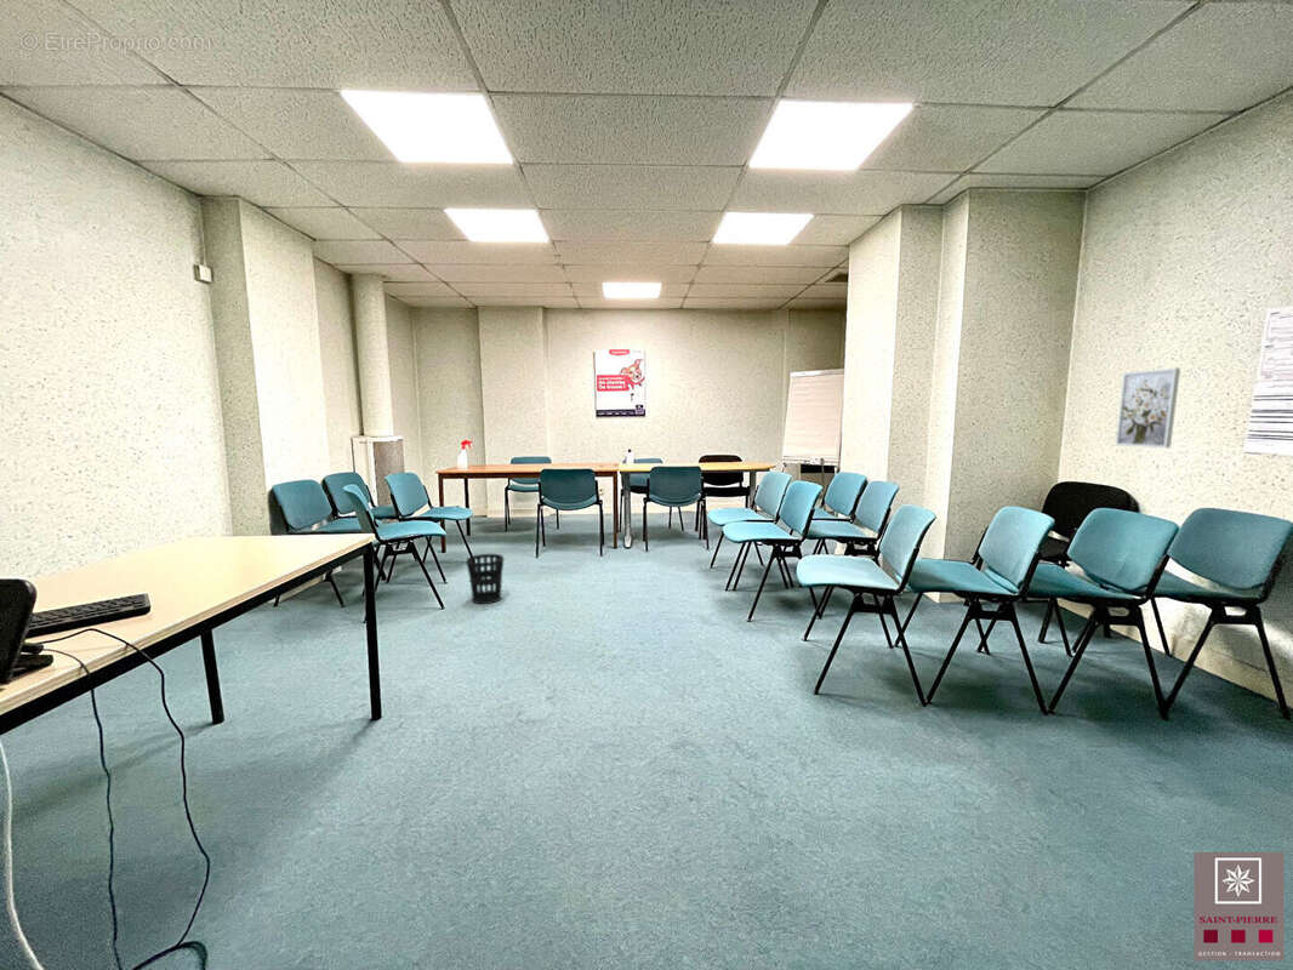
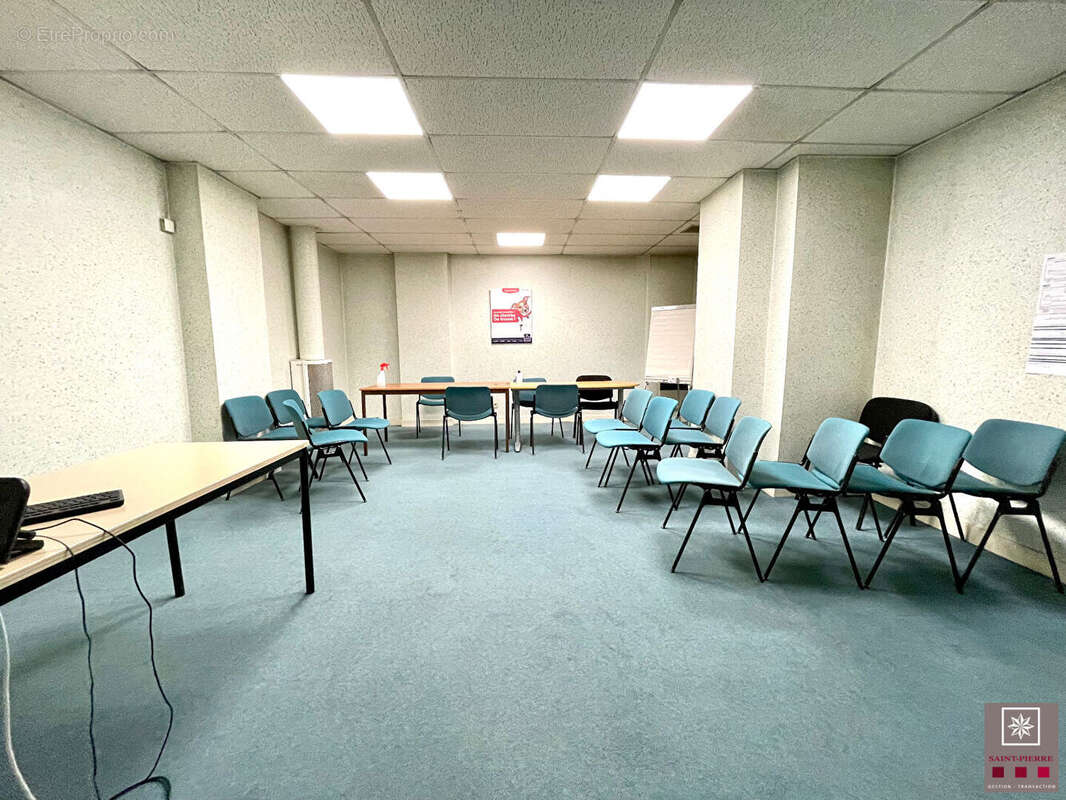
- wastebasket (485, 578)
- wall art (1145, 409)
